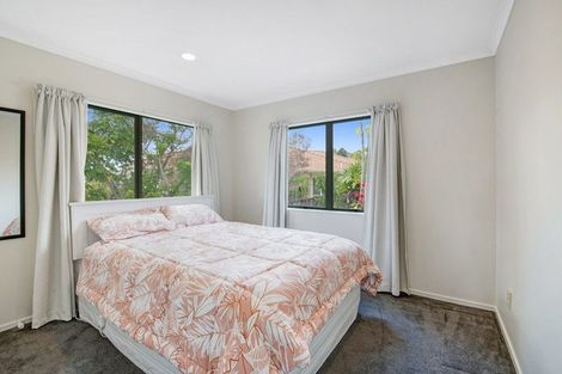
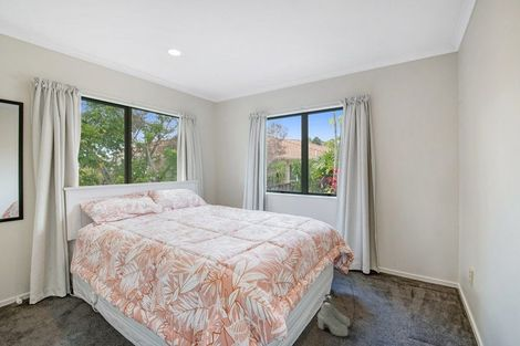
+ boots (333, 313)
